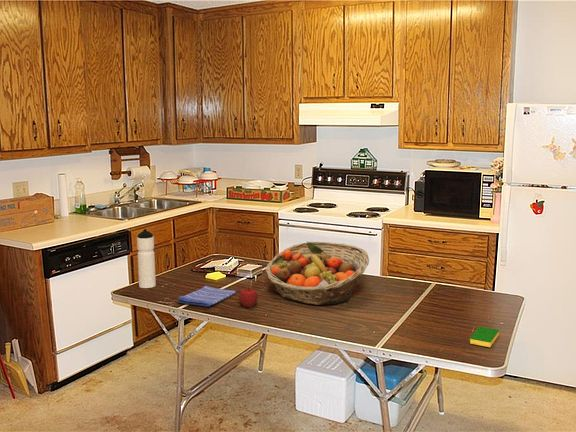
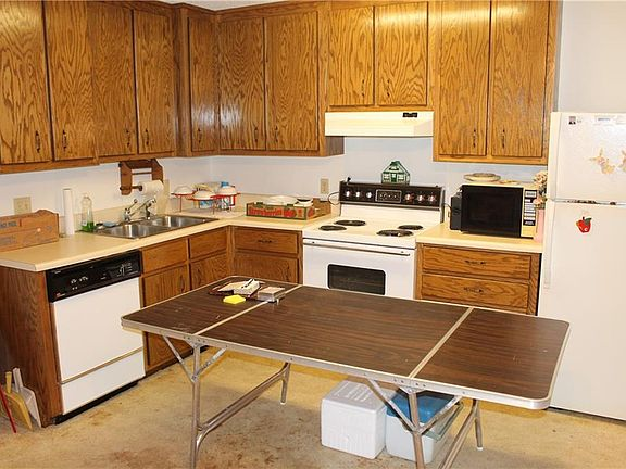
- dish towel (207, 295)
- apple (248, 296)
- fruit basket (316, 271)
- water bottle (146, 257)
- dish sponge (484, 336)
